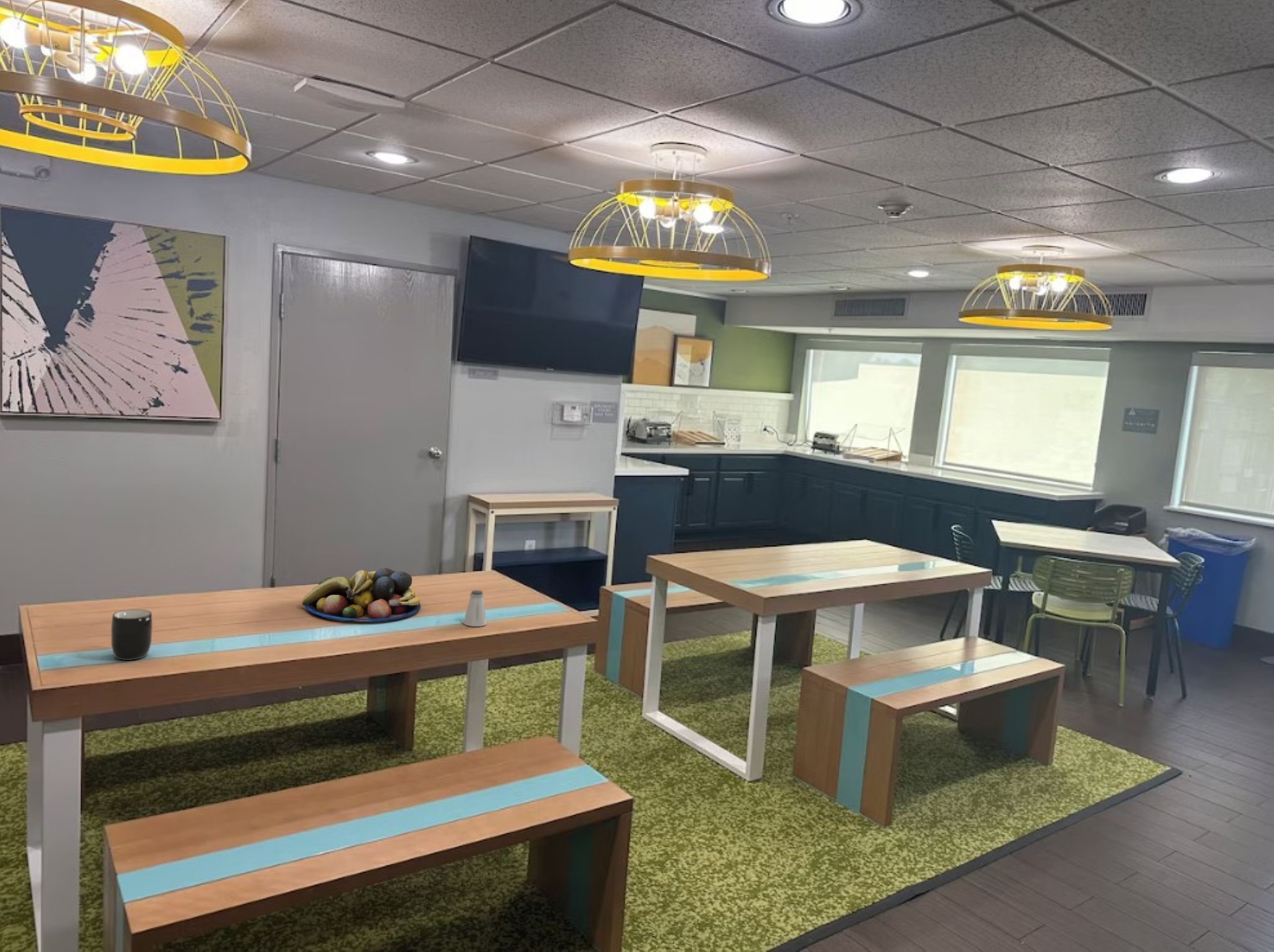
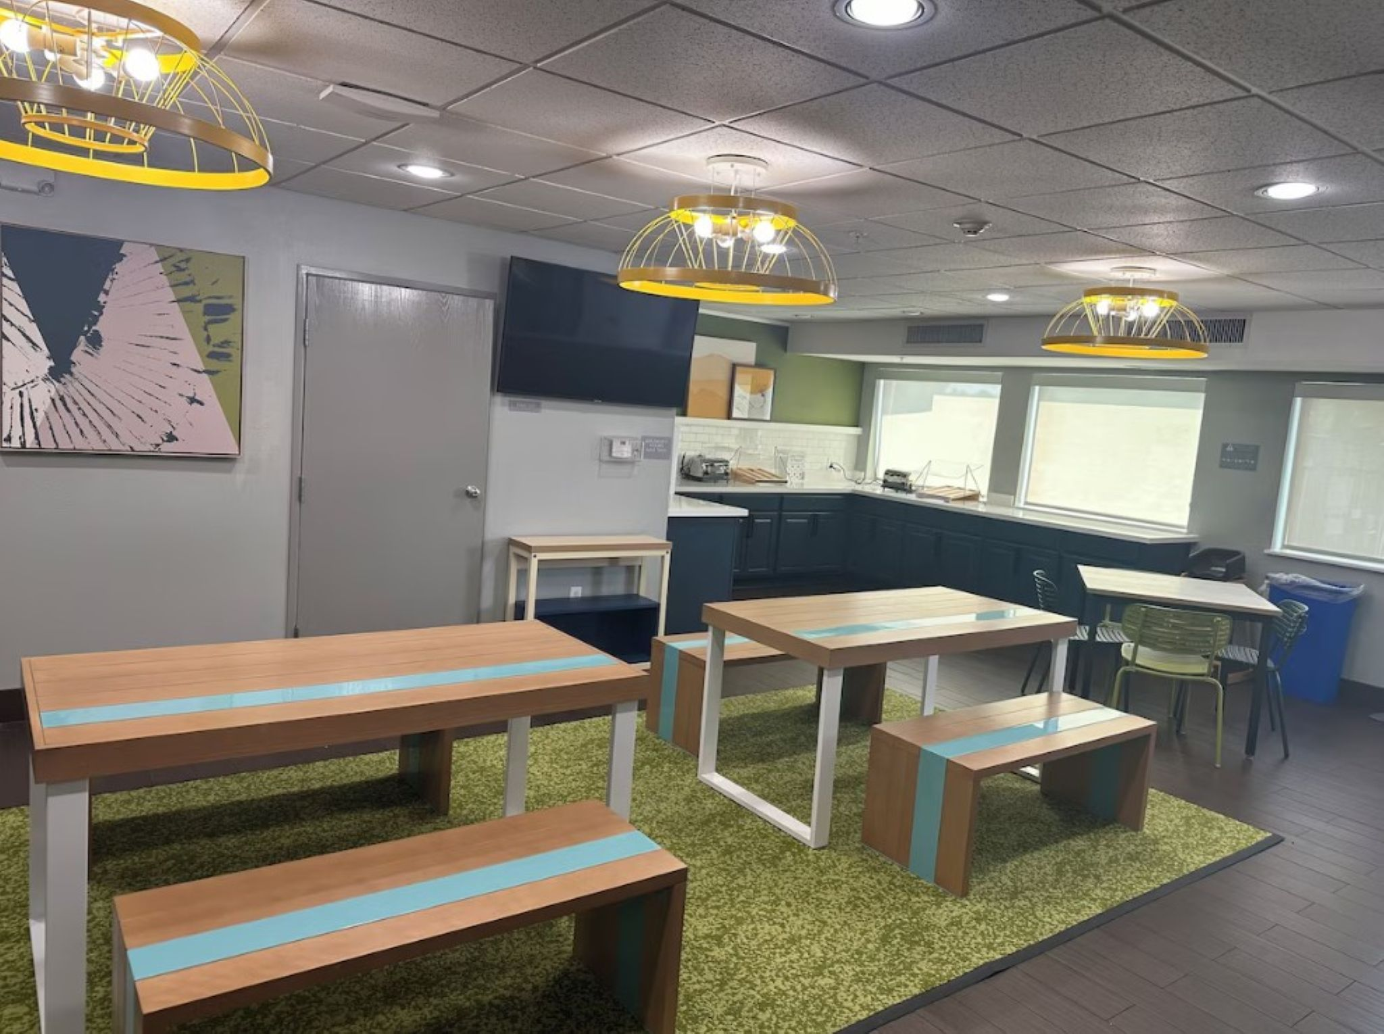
- mug (129, 633)
- fruit bowl (365, 588)
- saltshaker (476, 607)
